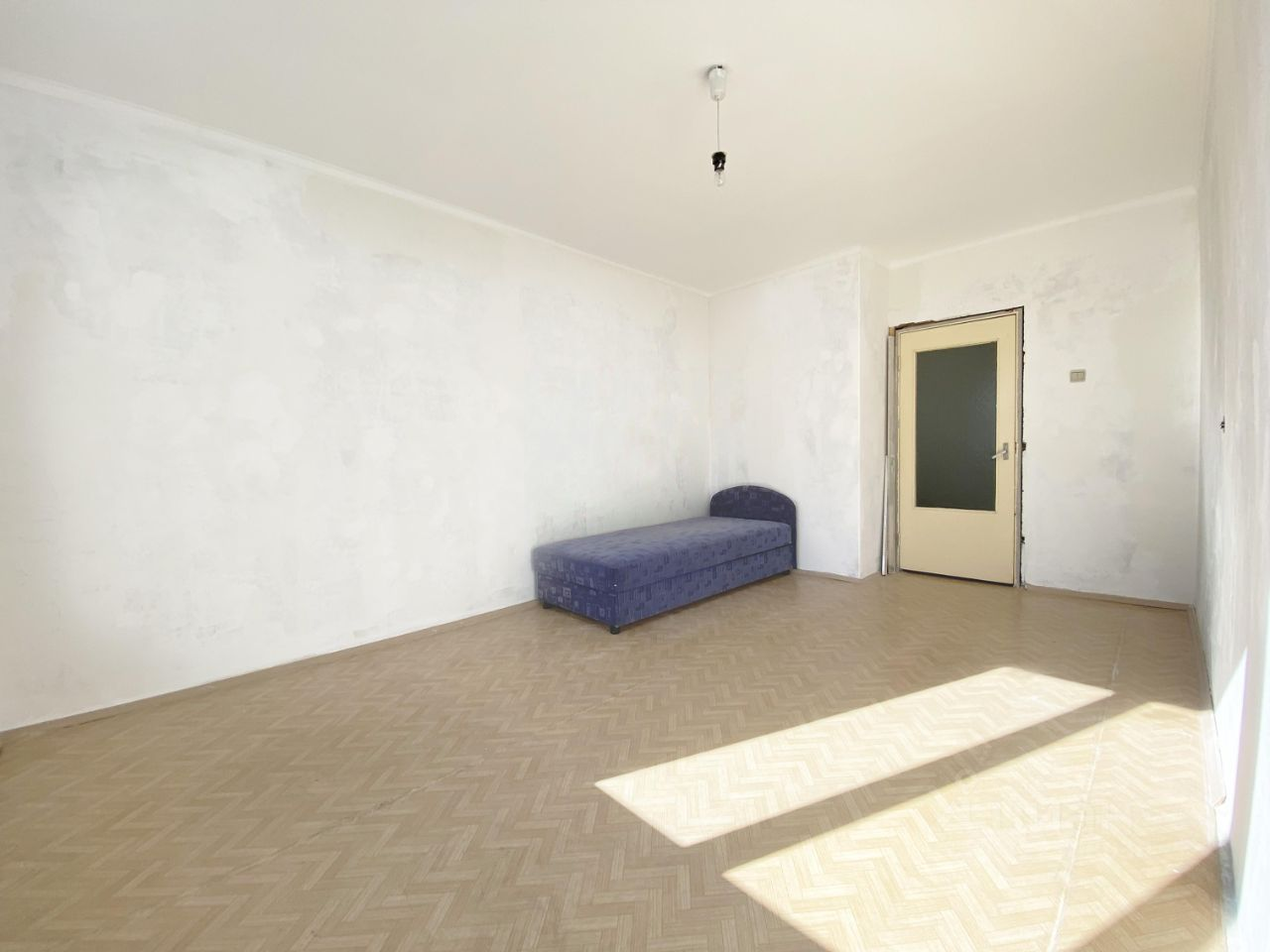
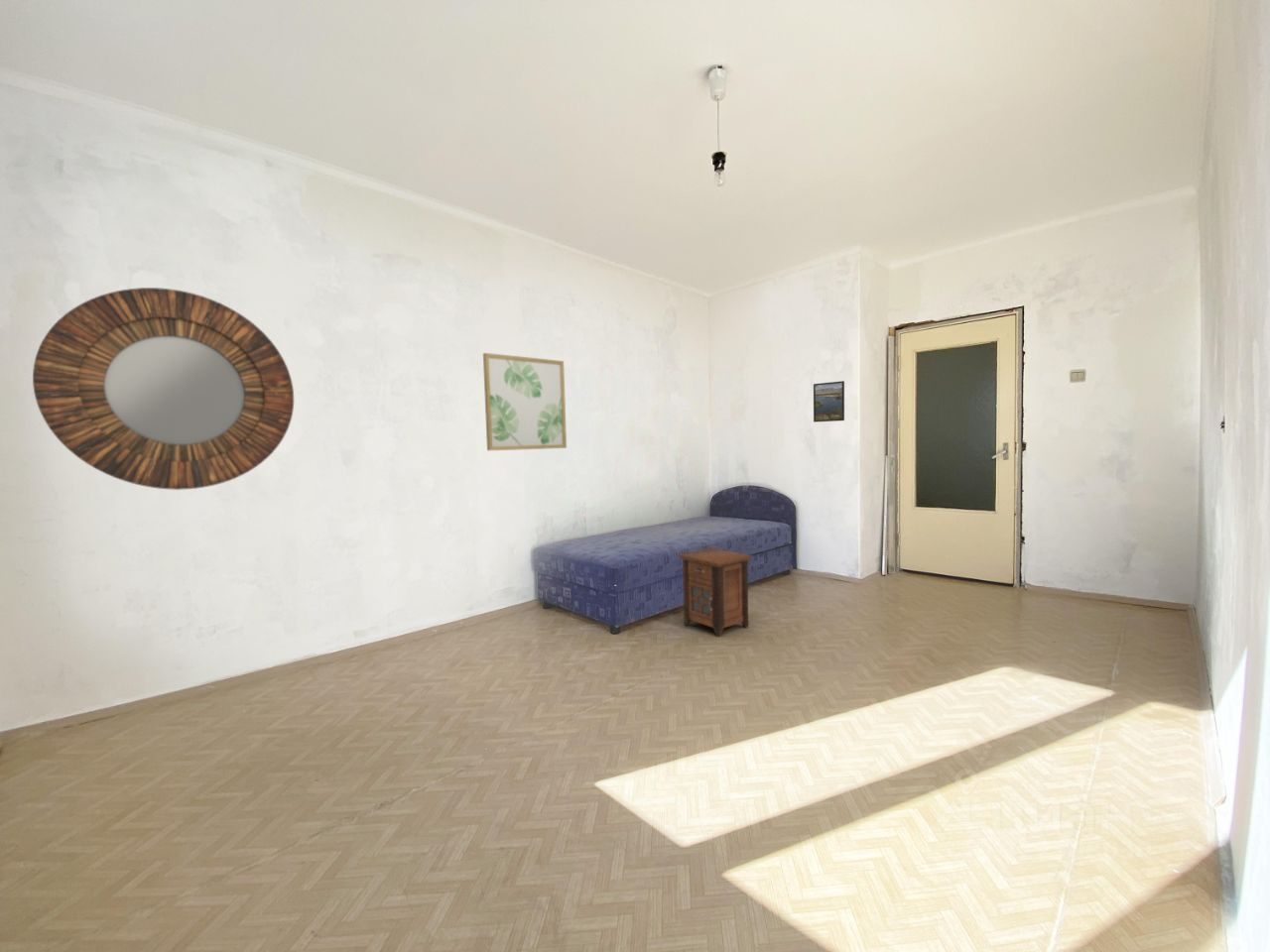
+ wall art (527, 404)
+ home mirror (180, 390)
+ nightstand (714, 590)
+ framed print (828, 402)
